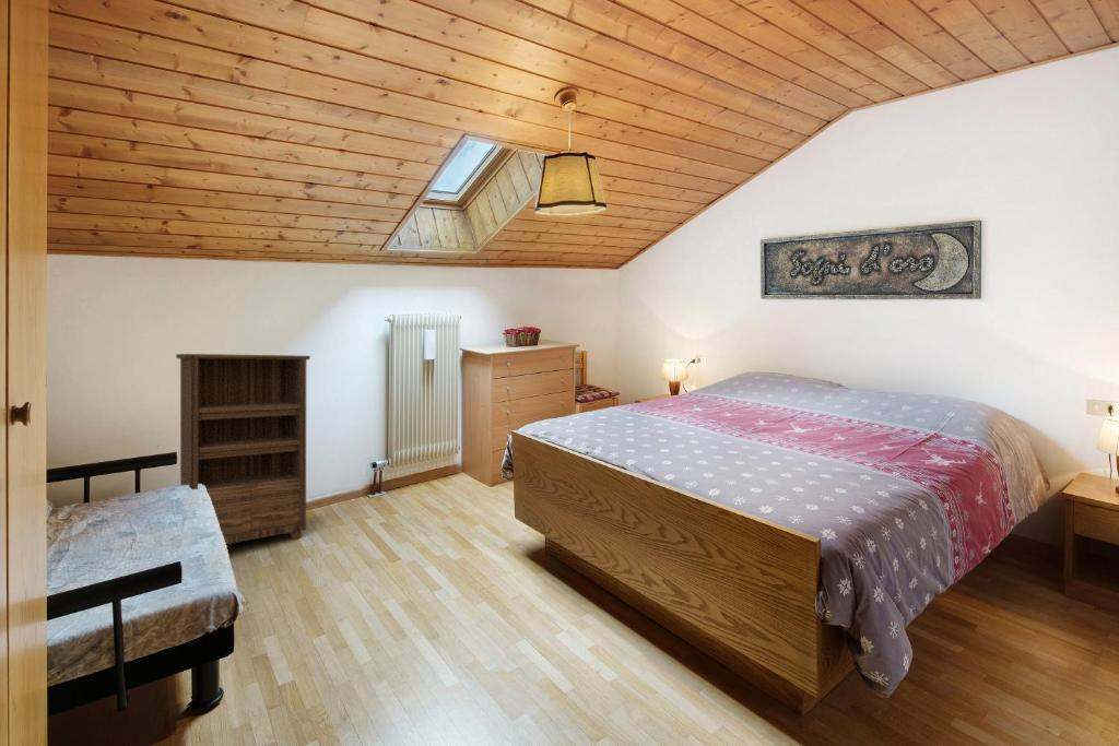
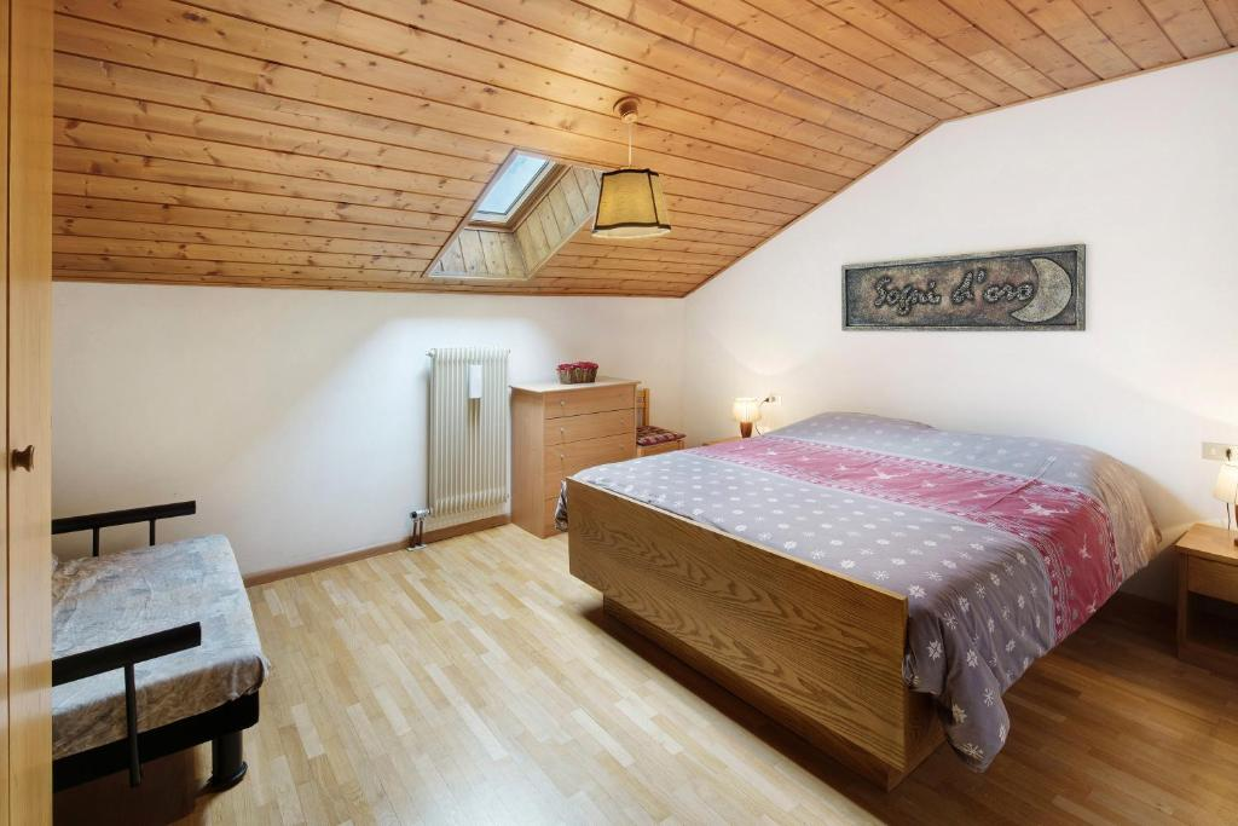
- bookshelf (244, 449)
